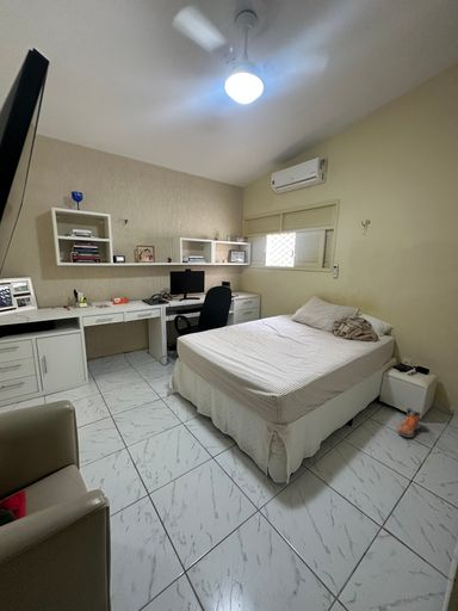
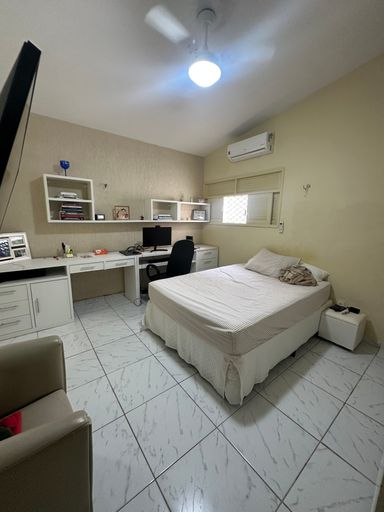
- sneaker (408, 420)
